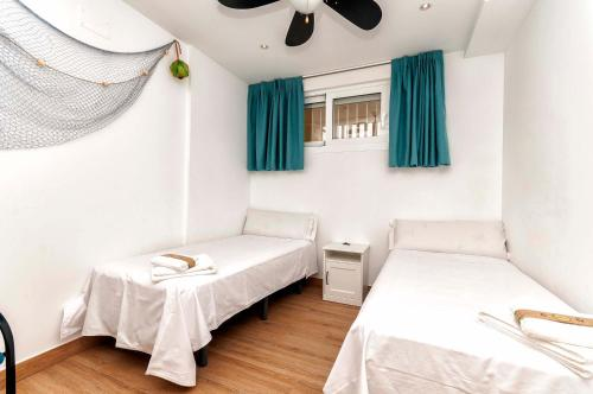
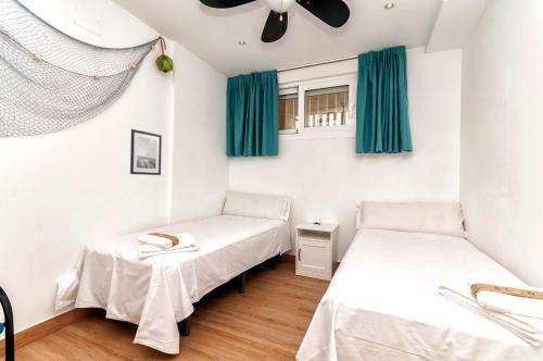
+ wall art (147, 153)
